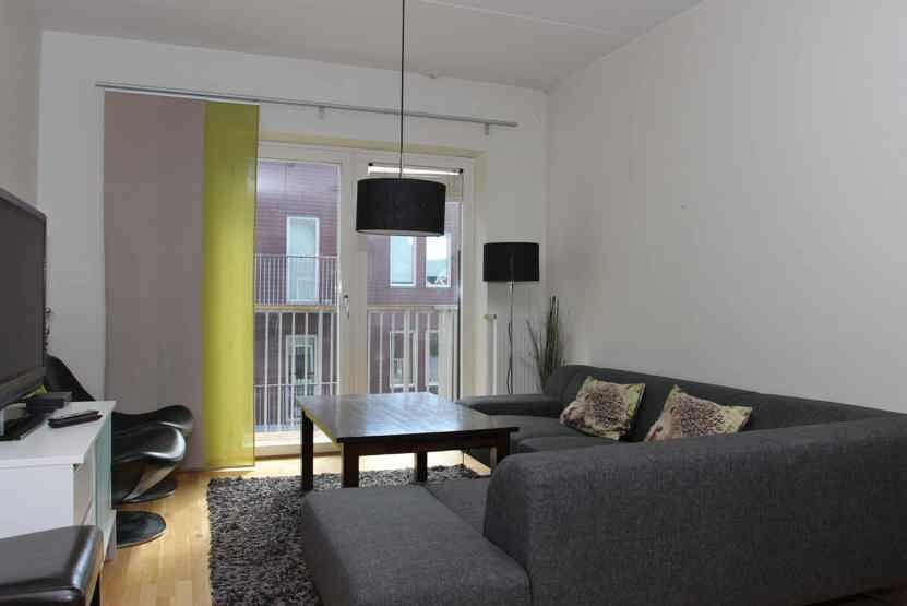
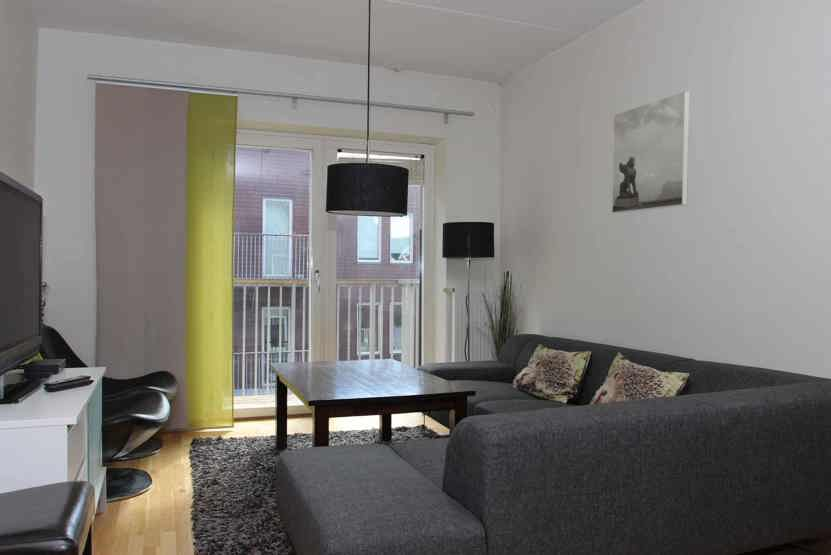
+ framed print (647, 156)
